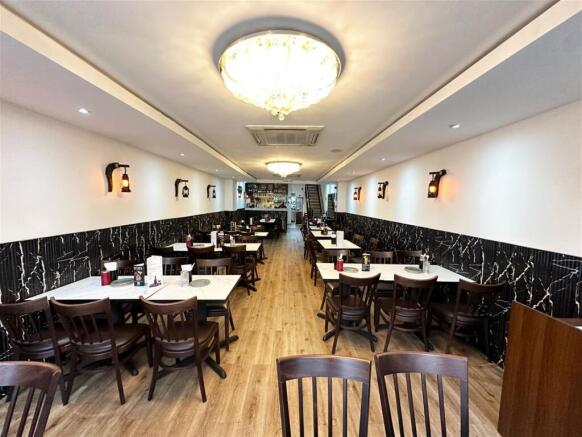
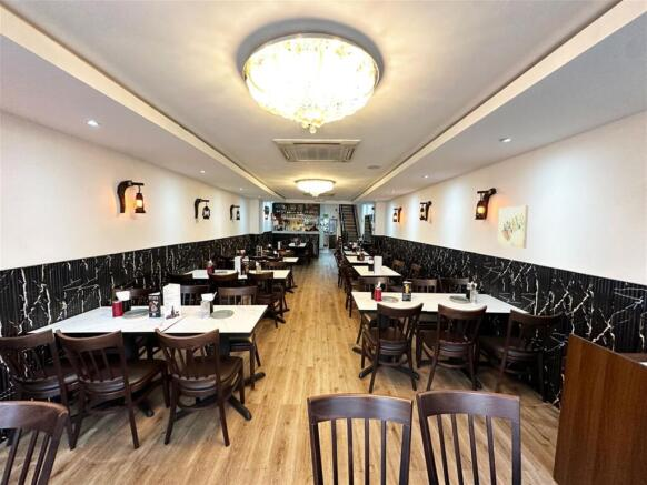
+ wall art (511, 226)
